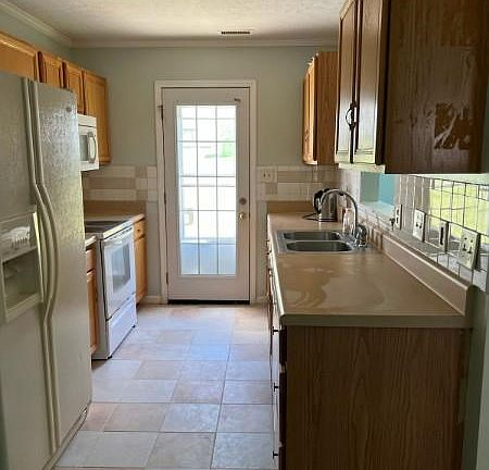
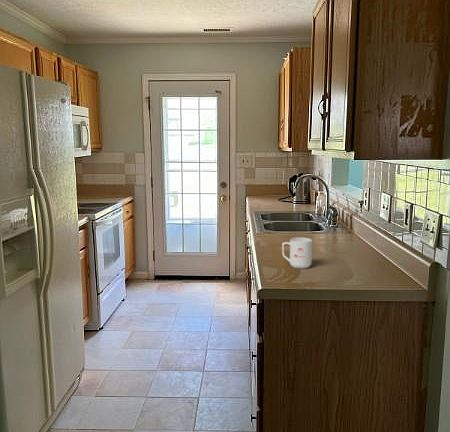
+ mug (296, 252)
